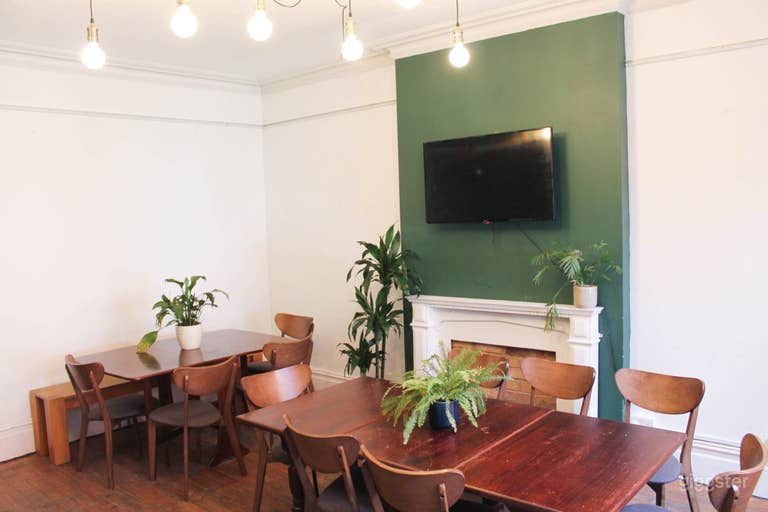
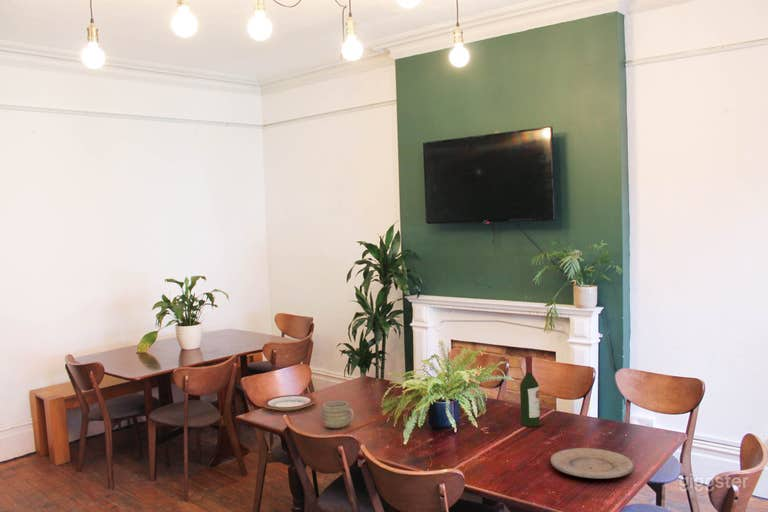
+ wine bottle (529, 390)
+ mug (339, 415)
+ plate (289, 403)
+ plate (591, 465)
